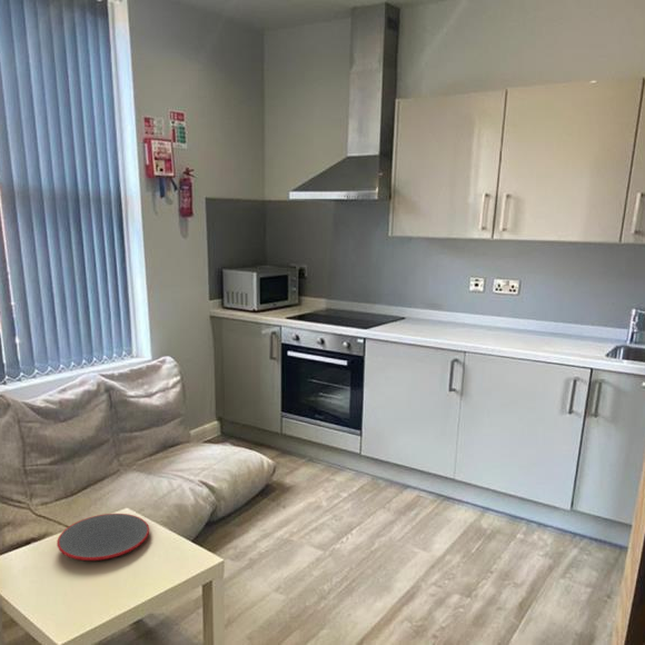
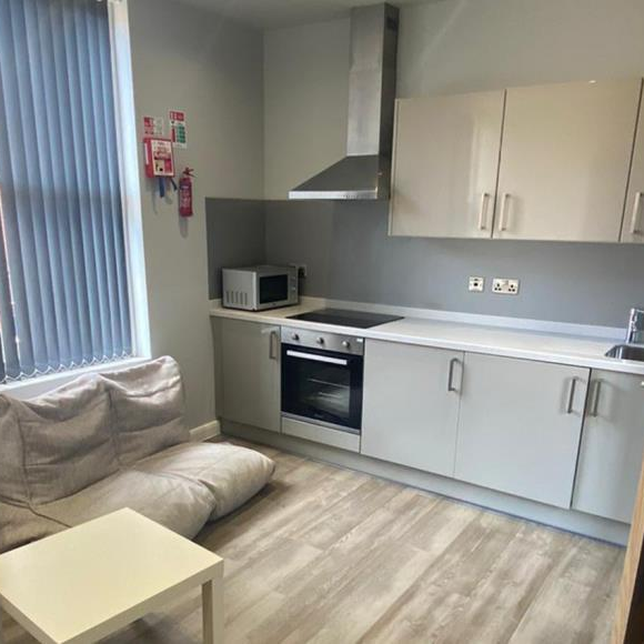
- plate (105, 536)
